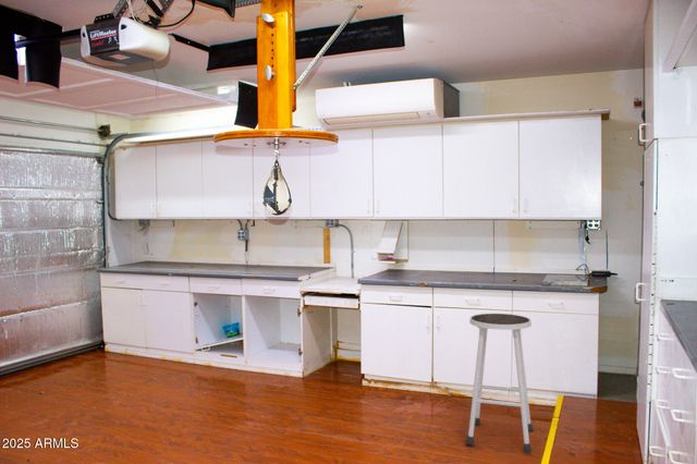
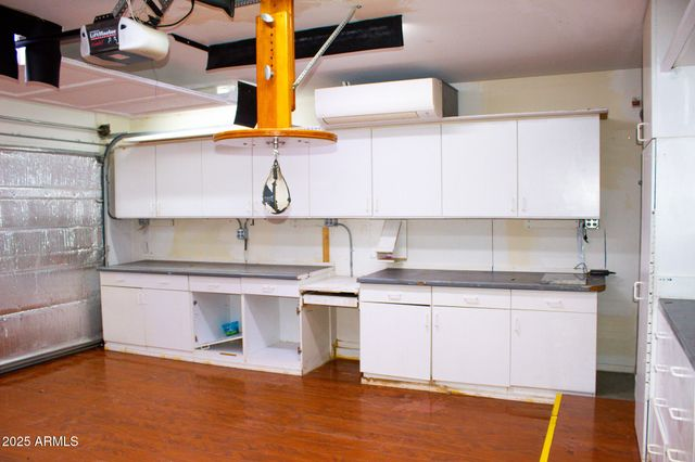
- stool (500, 387)
